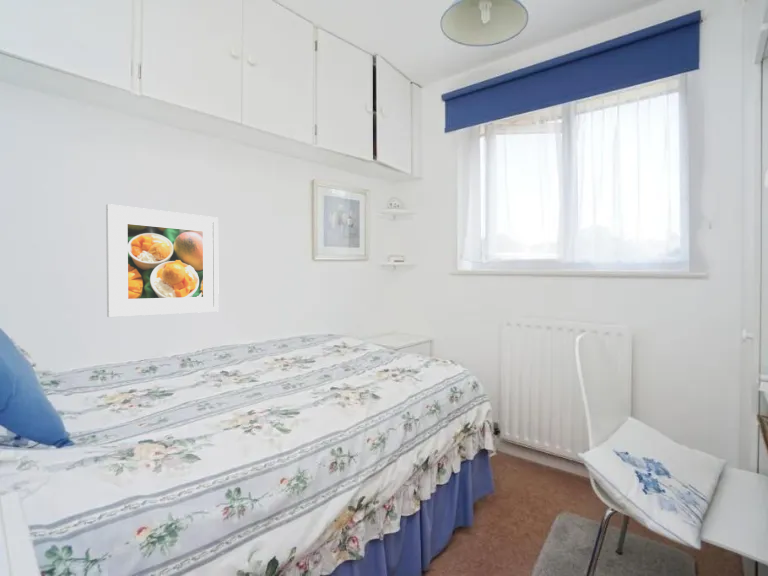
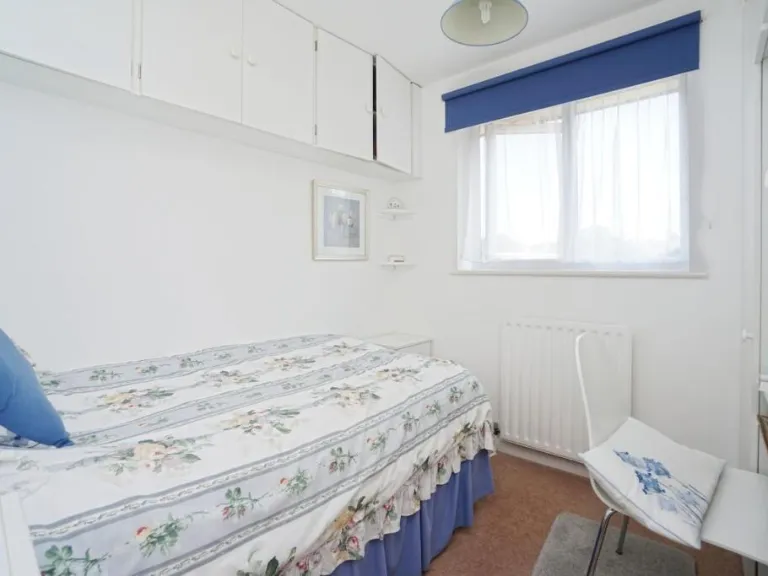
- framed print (167, 262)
